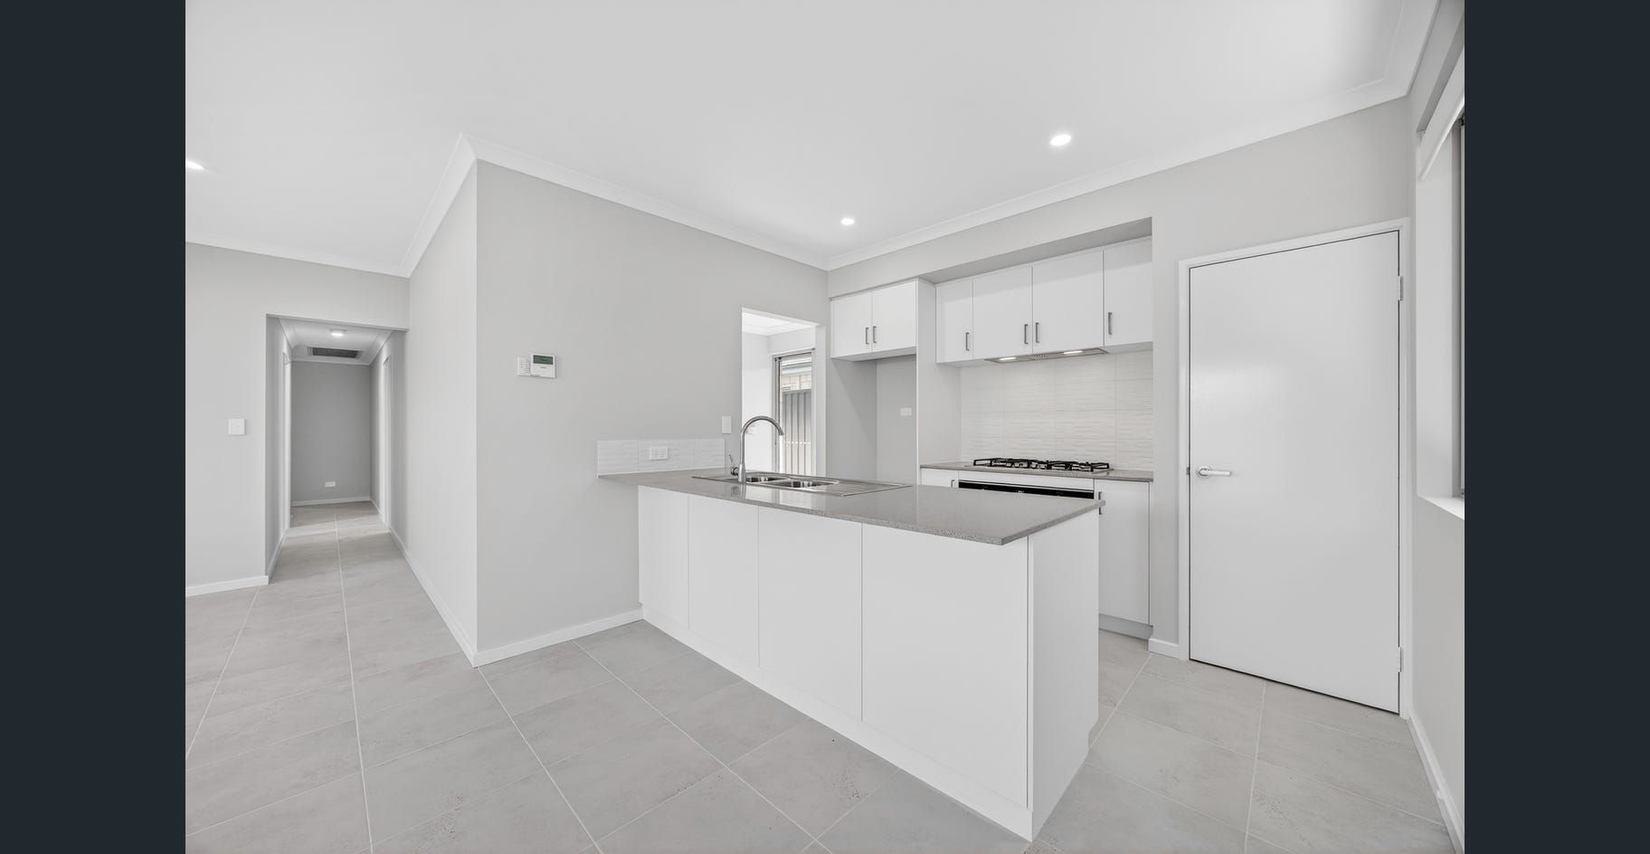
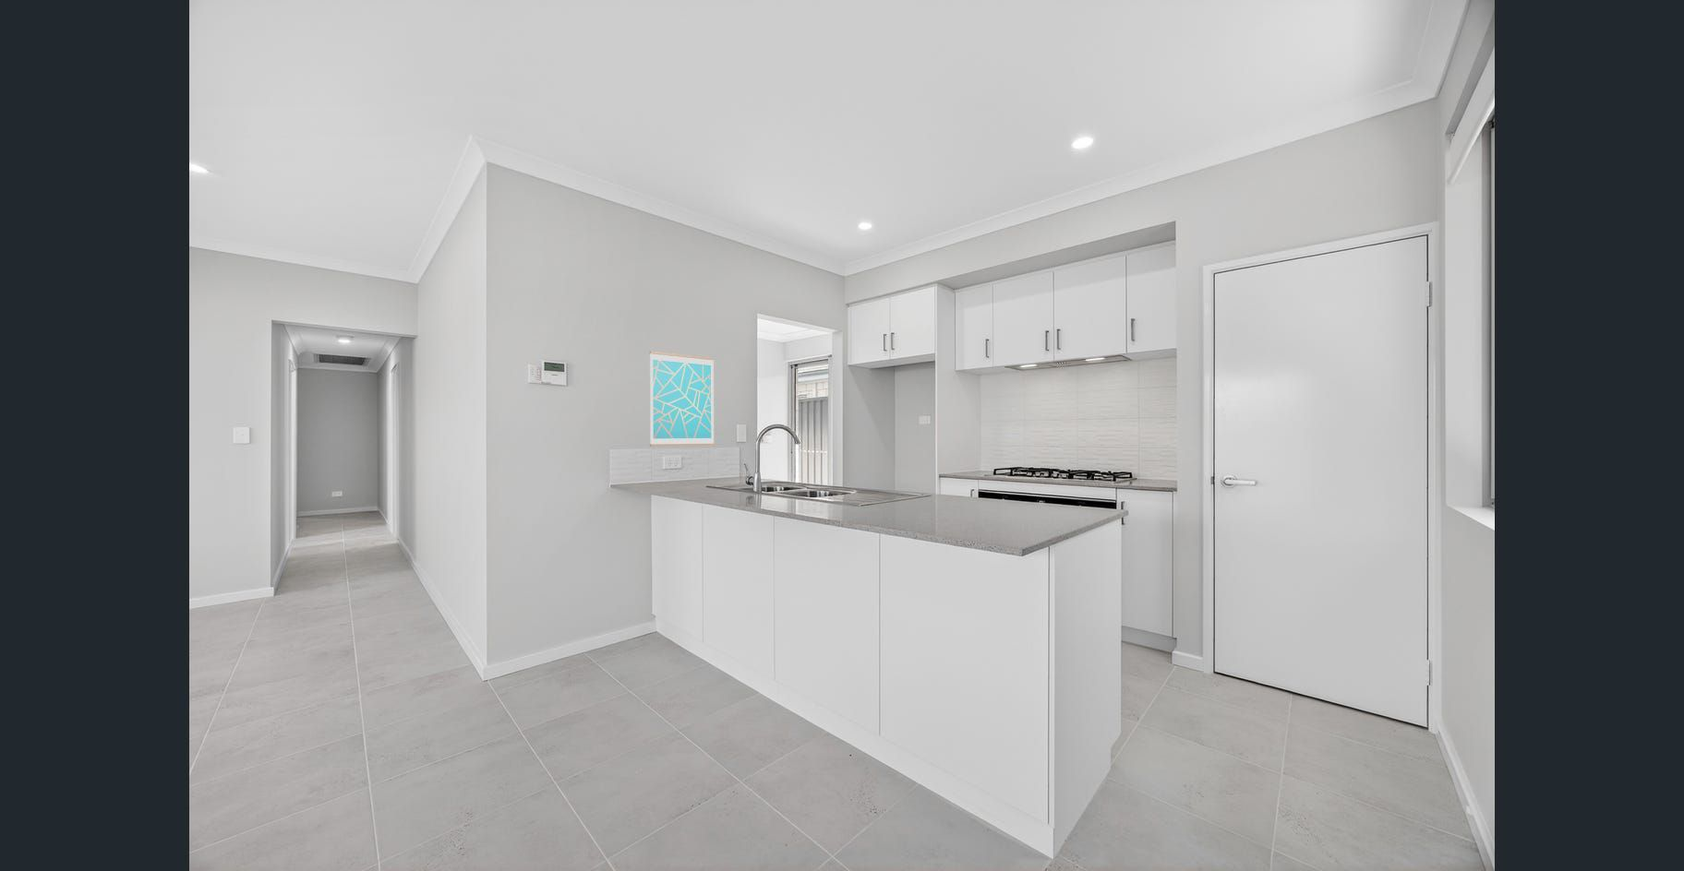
+ wall art (684, 400)
